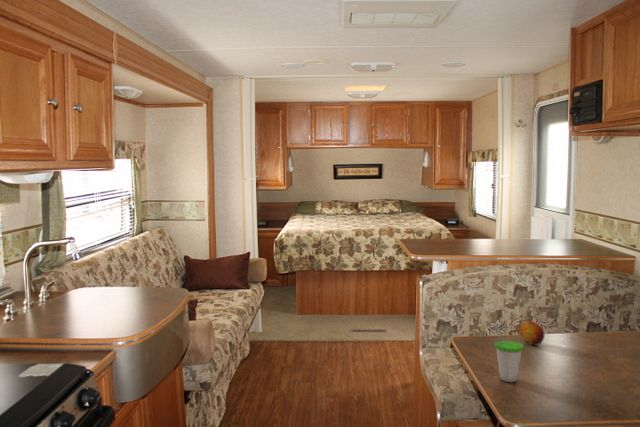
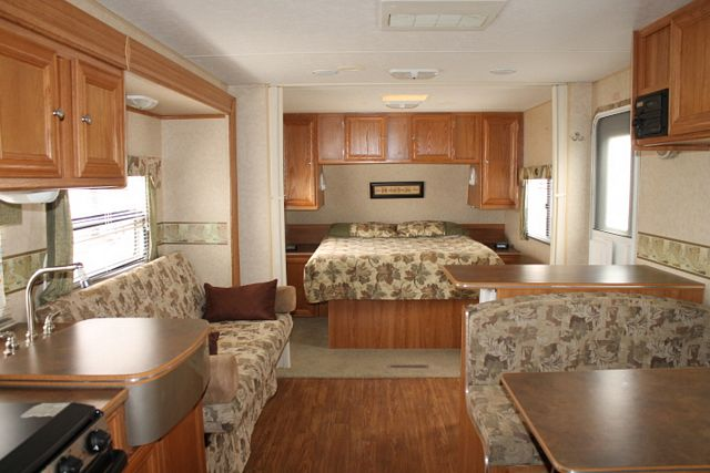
- cup (508, 354)
- fruit (531, 332)
